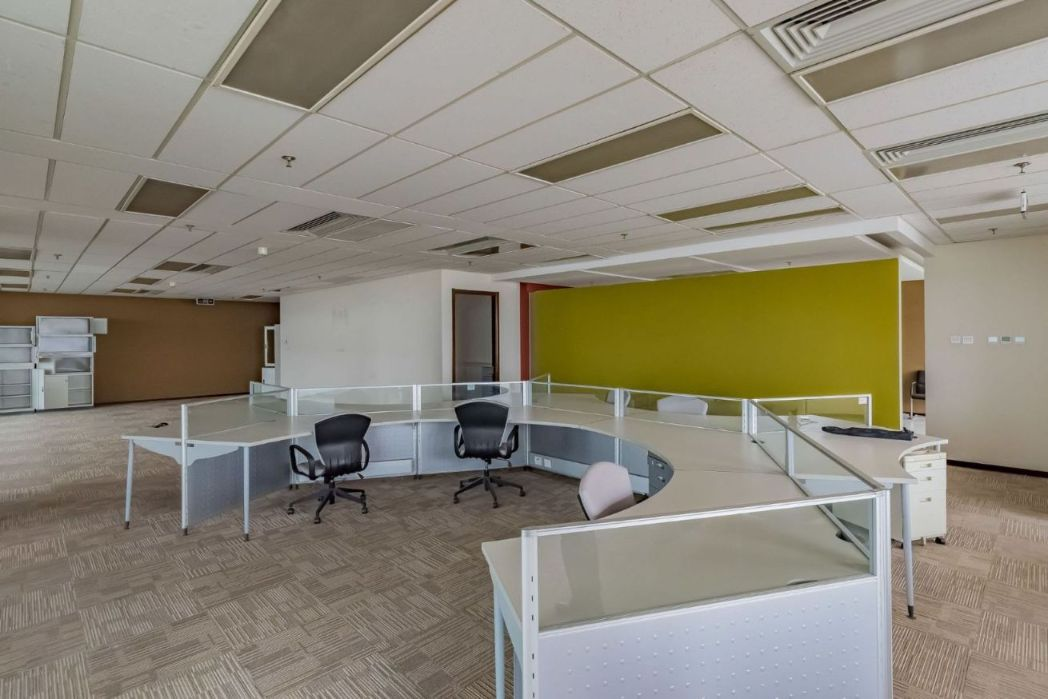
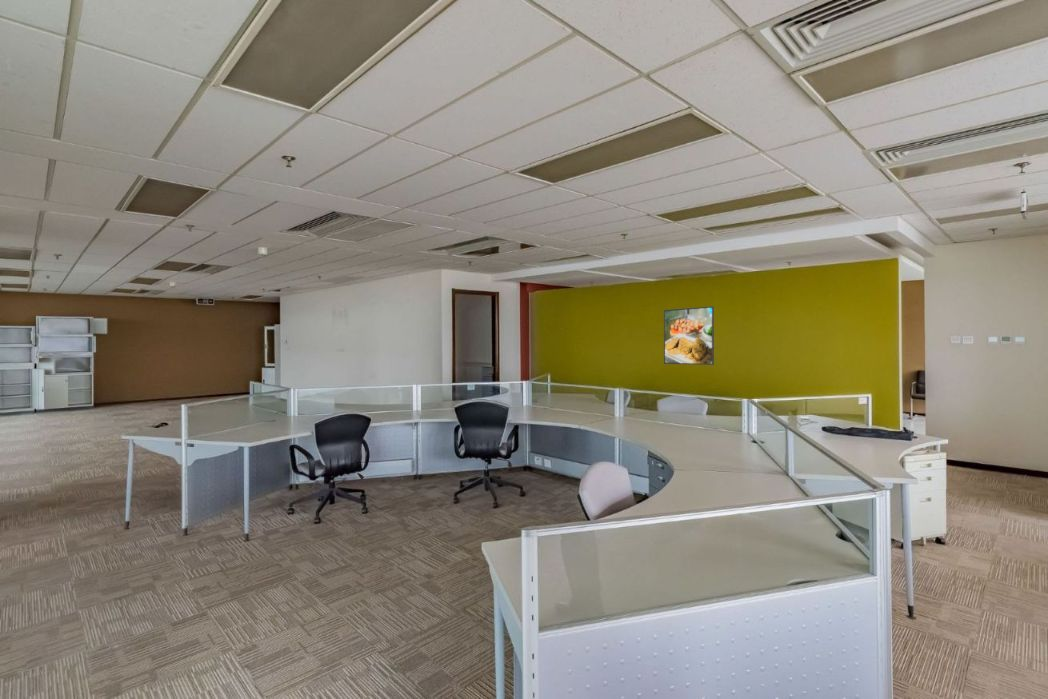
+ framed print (687, 336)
